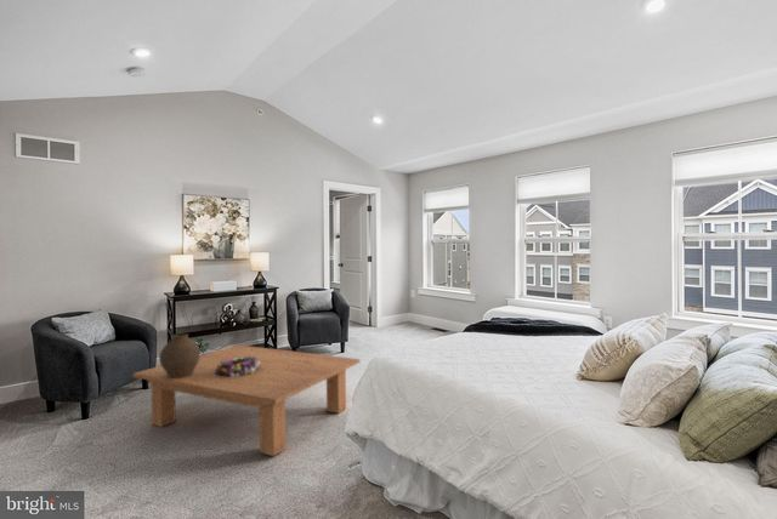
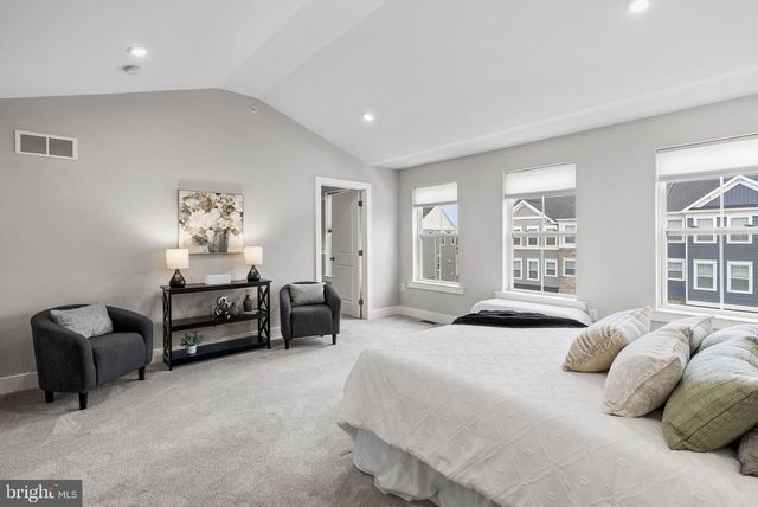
- vase (180, 354)
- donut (238, 364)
- coffee table (253, 390)
